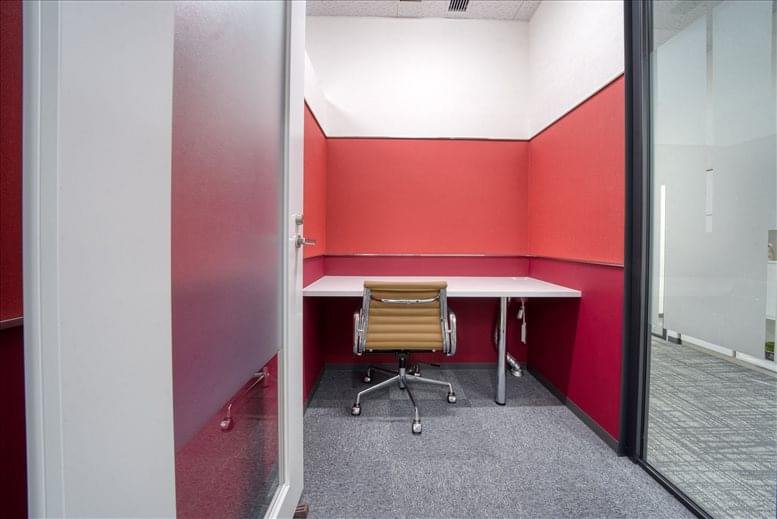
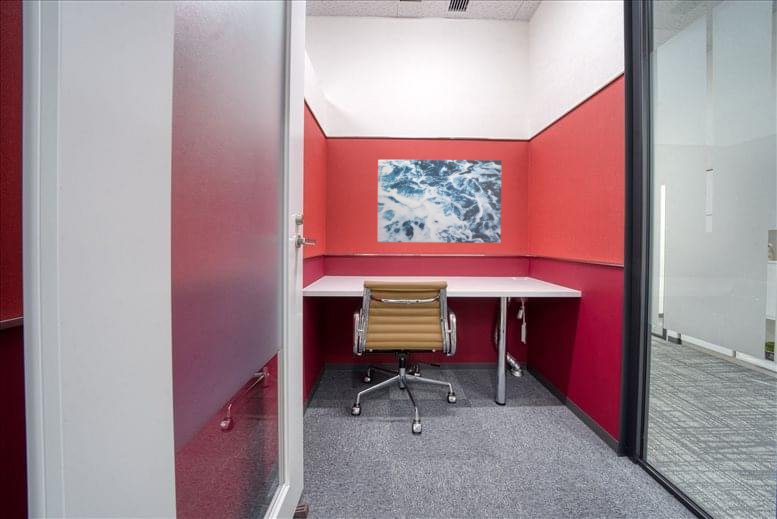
+ wall art (438, 201)
